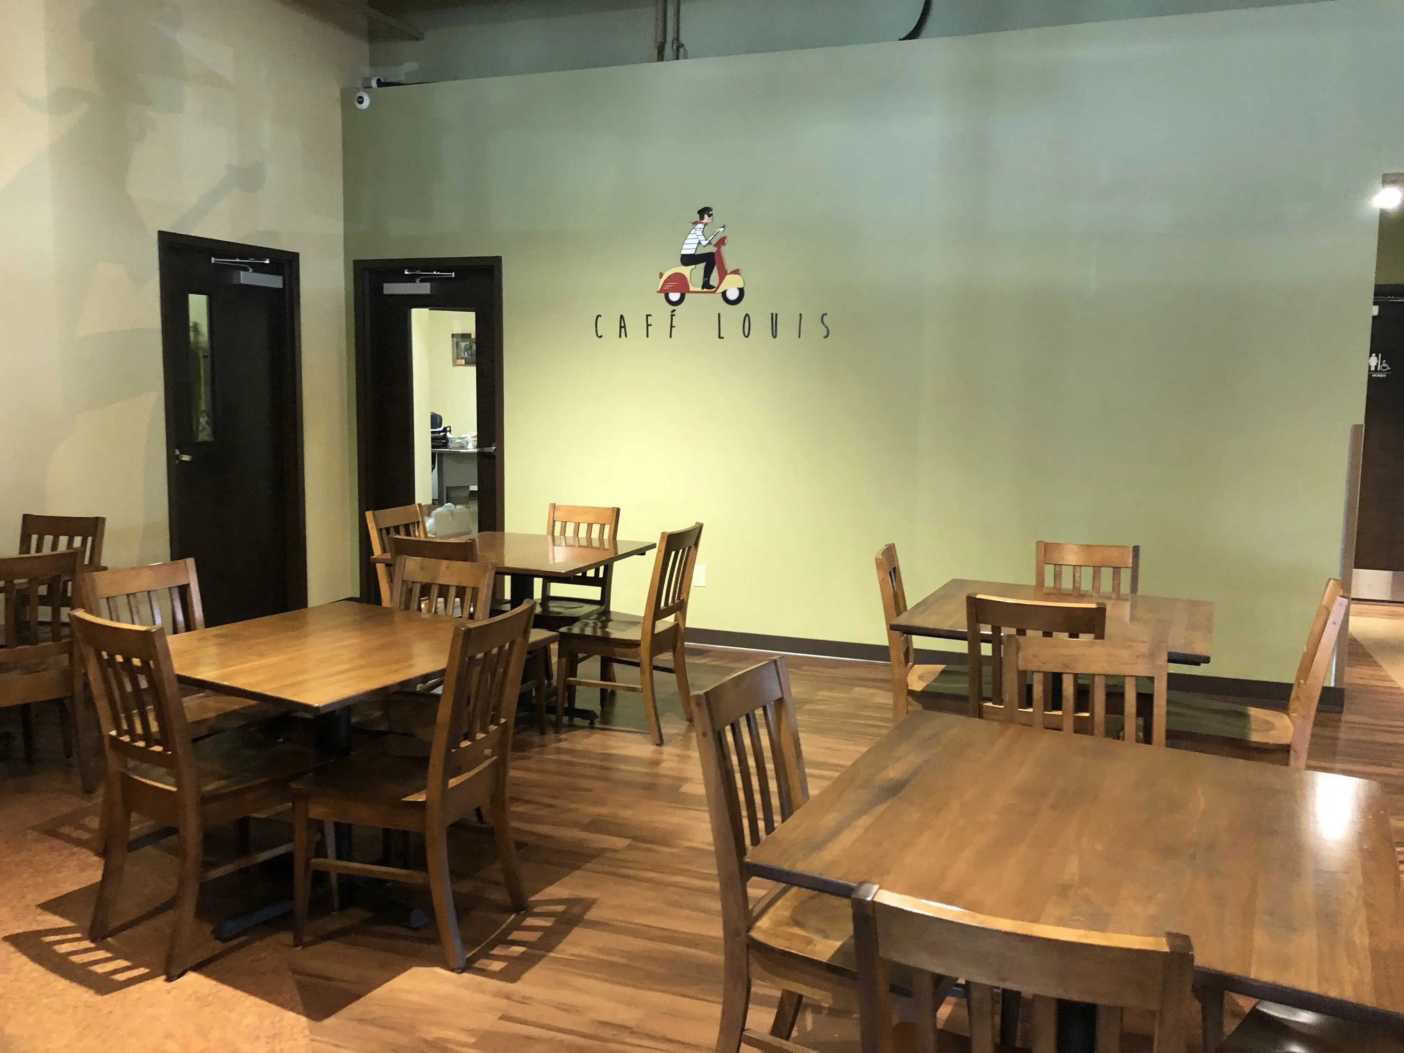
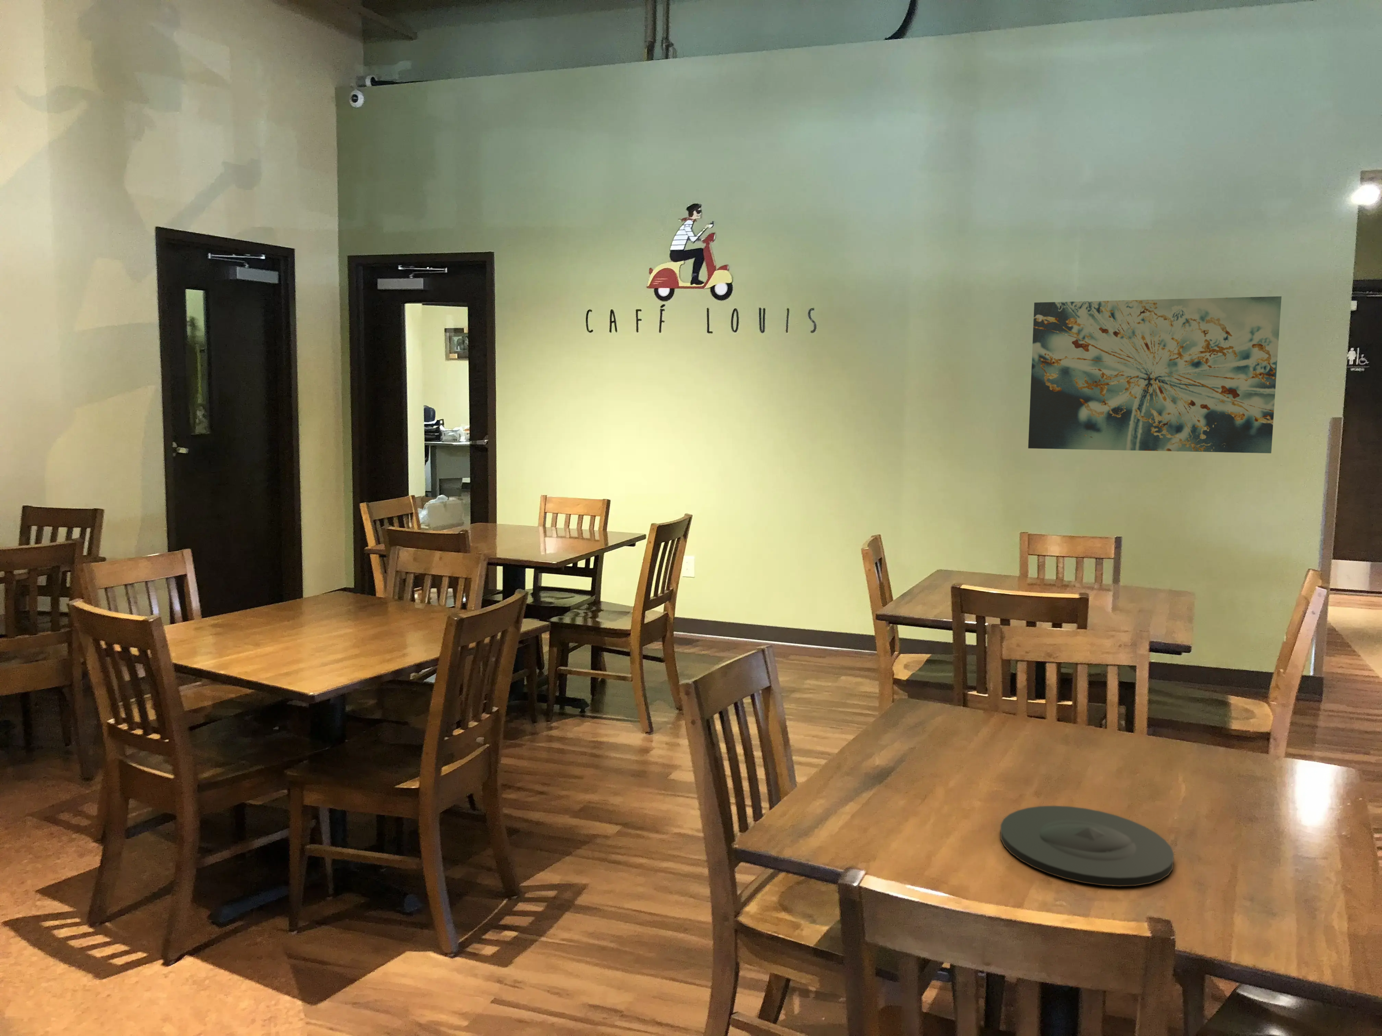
+ wall art (1149, 375)
+ plate (1085, 837)
